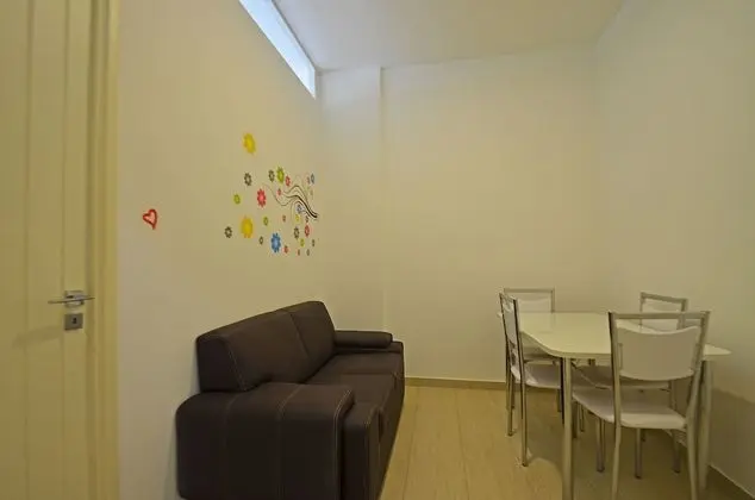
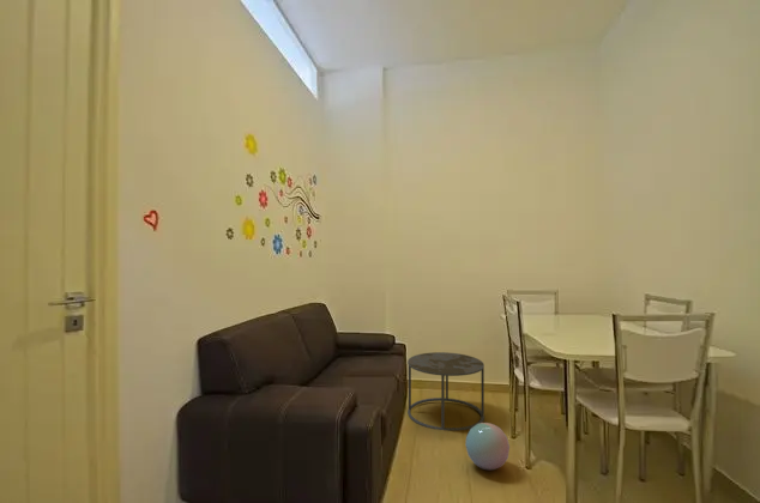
+ side table (444, 388)
+ ball (487, 446)
